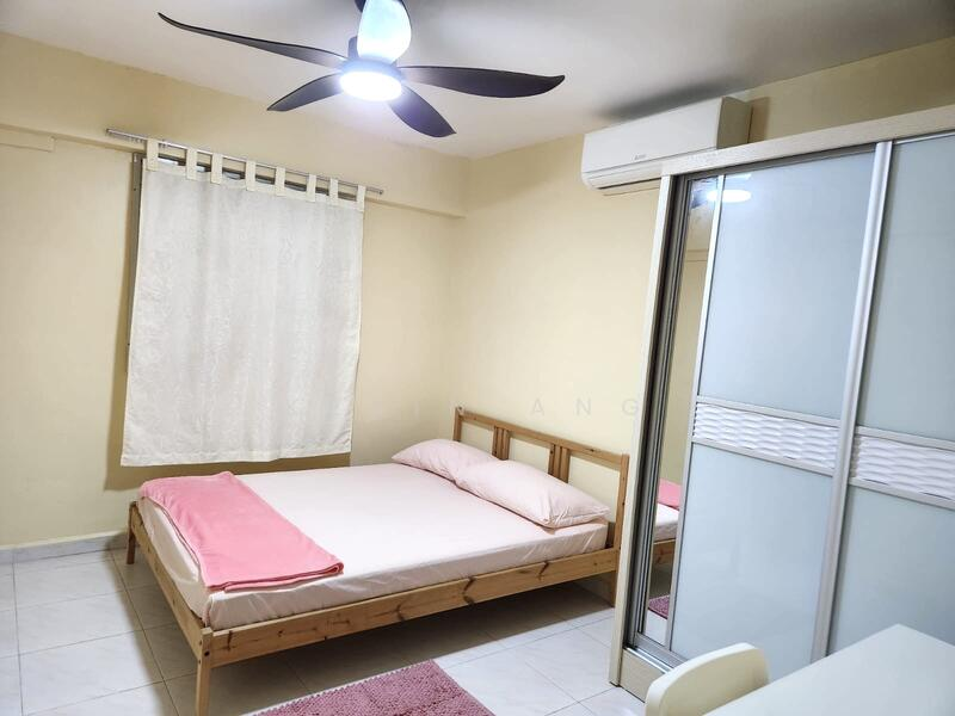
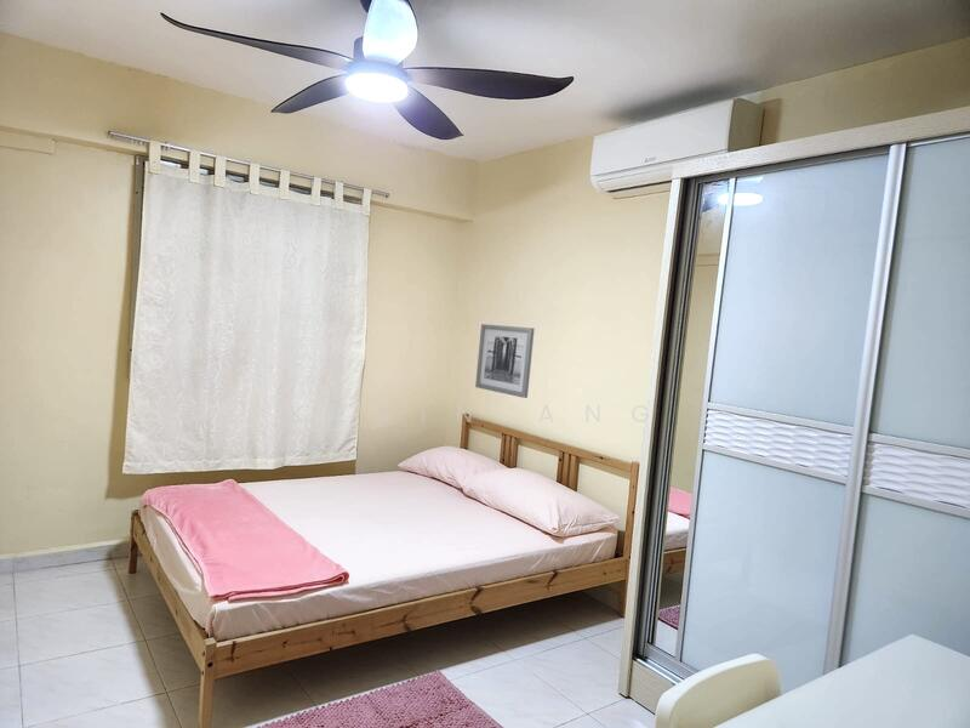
+ wall art (503, 359)
